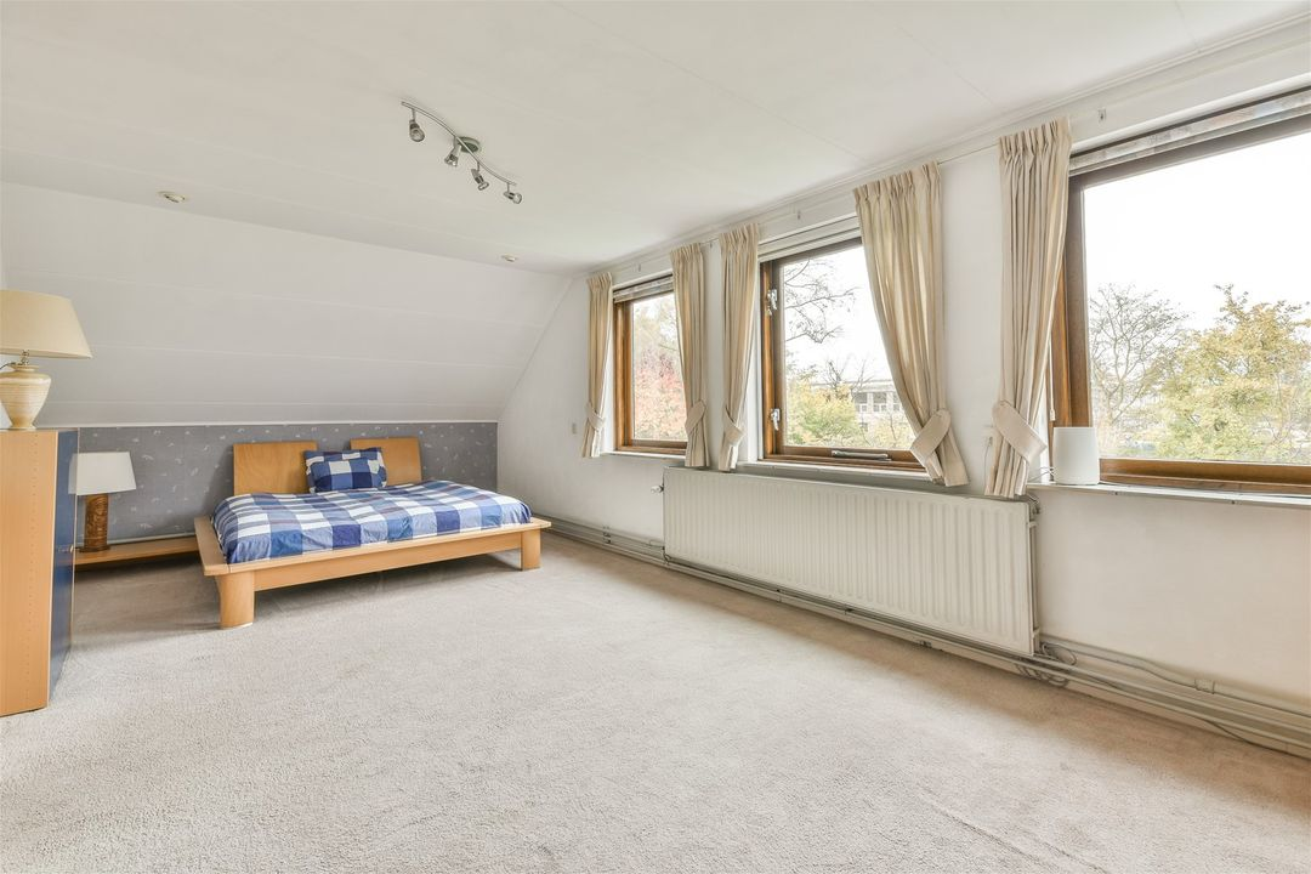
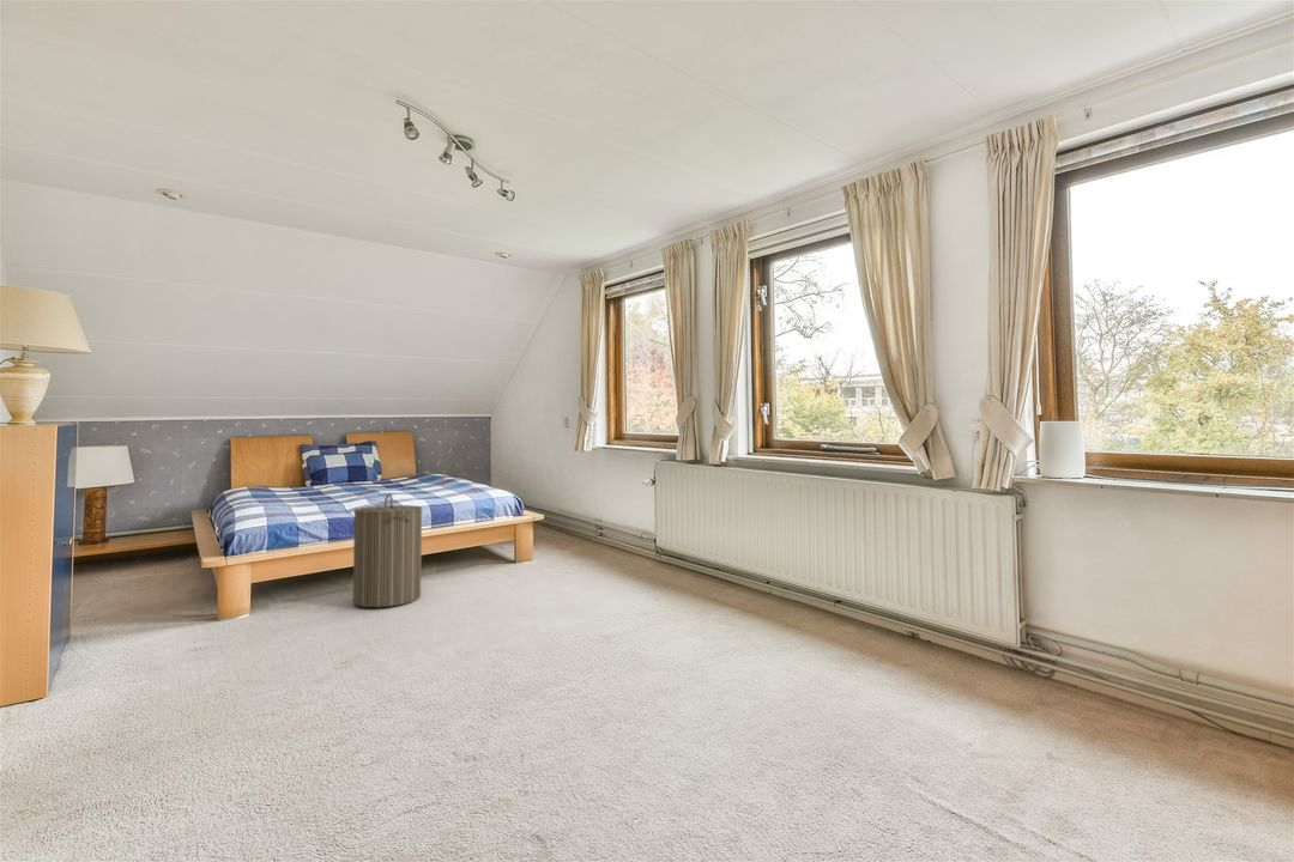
+ laundry hamper (388, 546)
